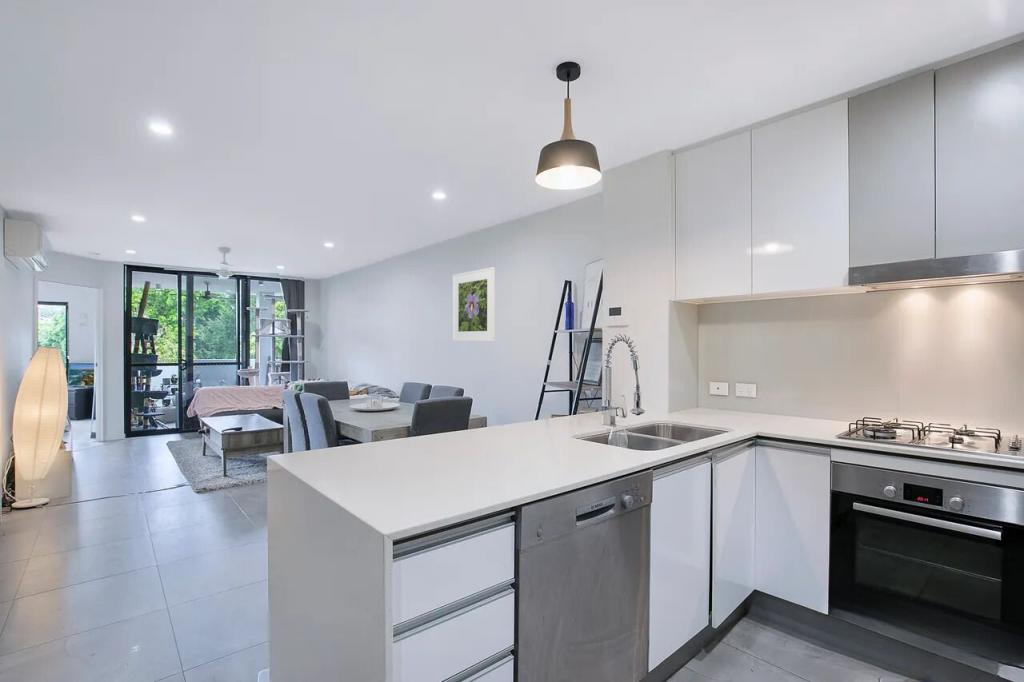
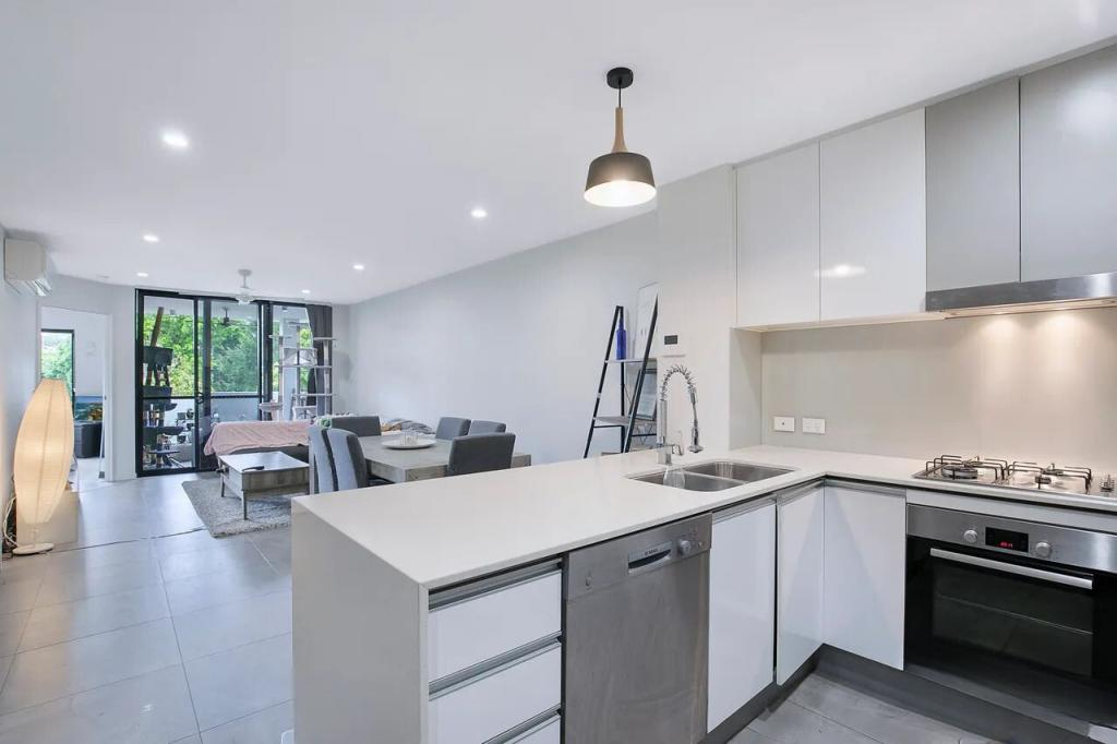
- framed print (472, 306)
